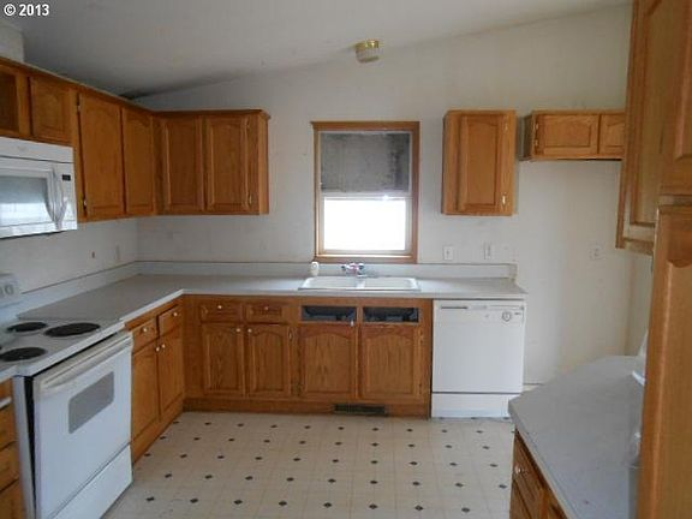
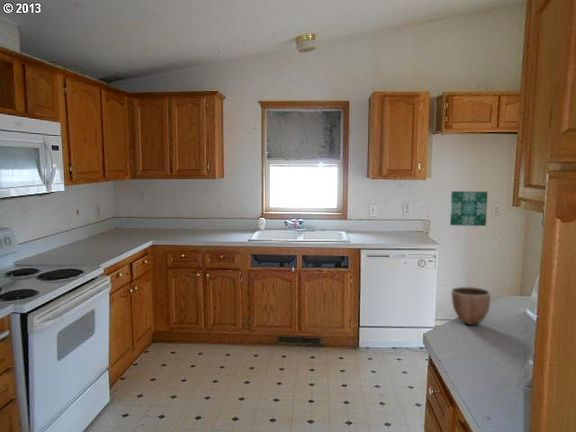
+ wall art (468, 208)
+ decorative bowl (470, 306)
